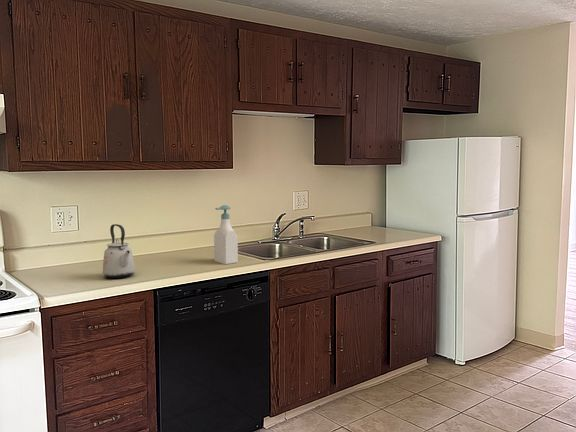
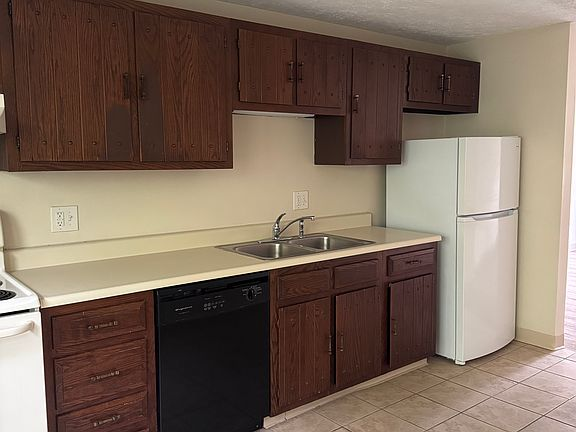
- kettle (120, 251)
- soap bottle (223, 233)
